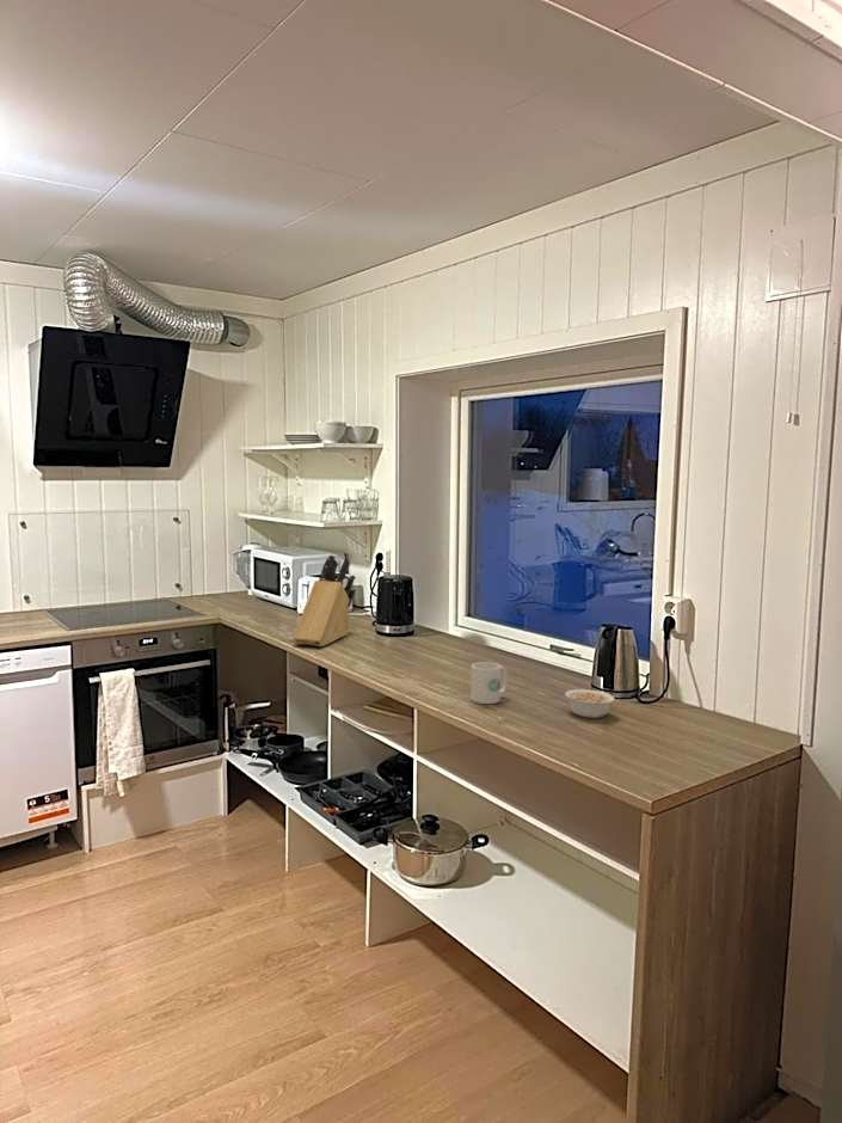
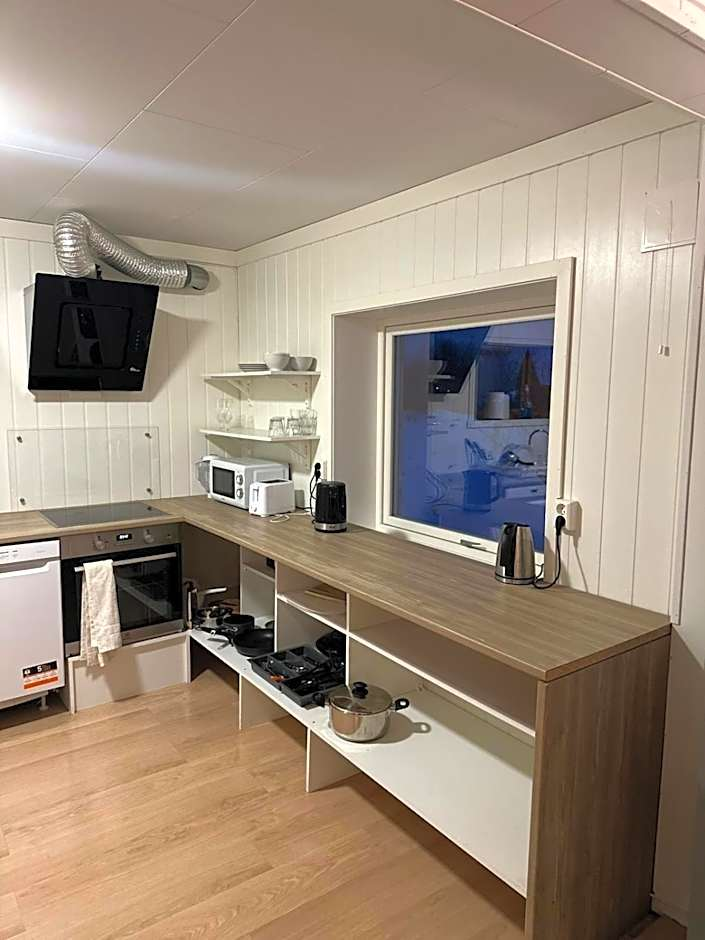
- knife block (326, 597)
- legume (590, 702)
- mug (490, 681)
